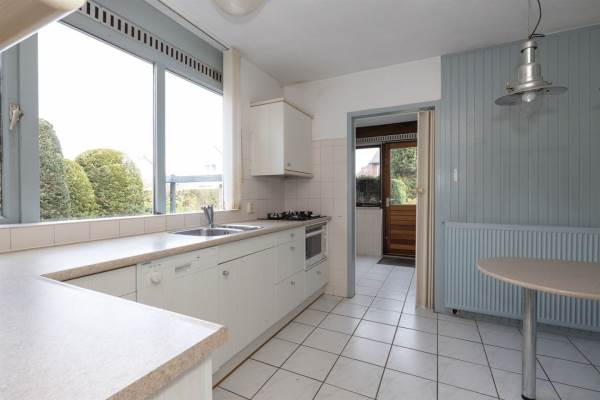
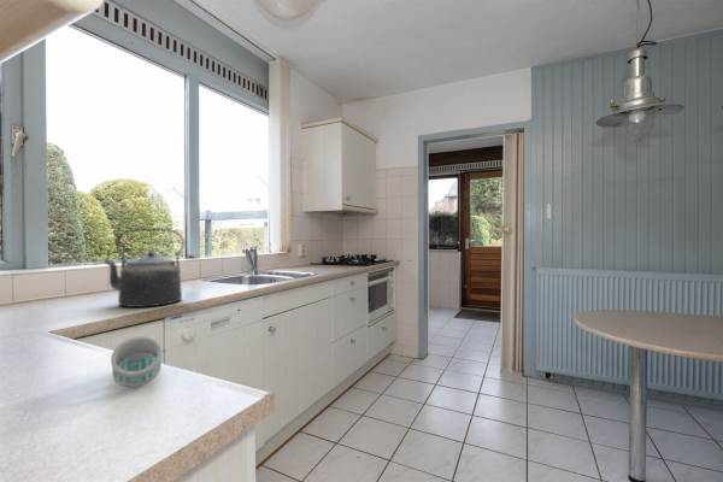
+ napkin ring (137, 355)
+ kettle (145, 265)
